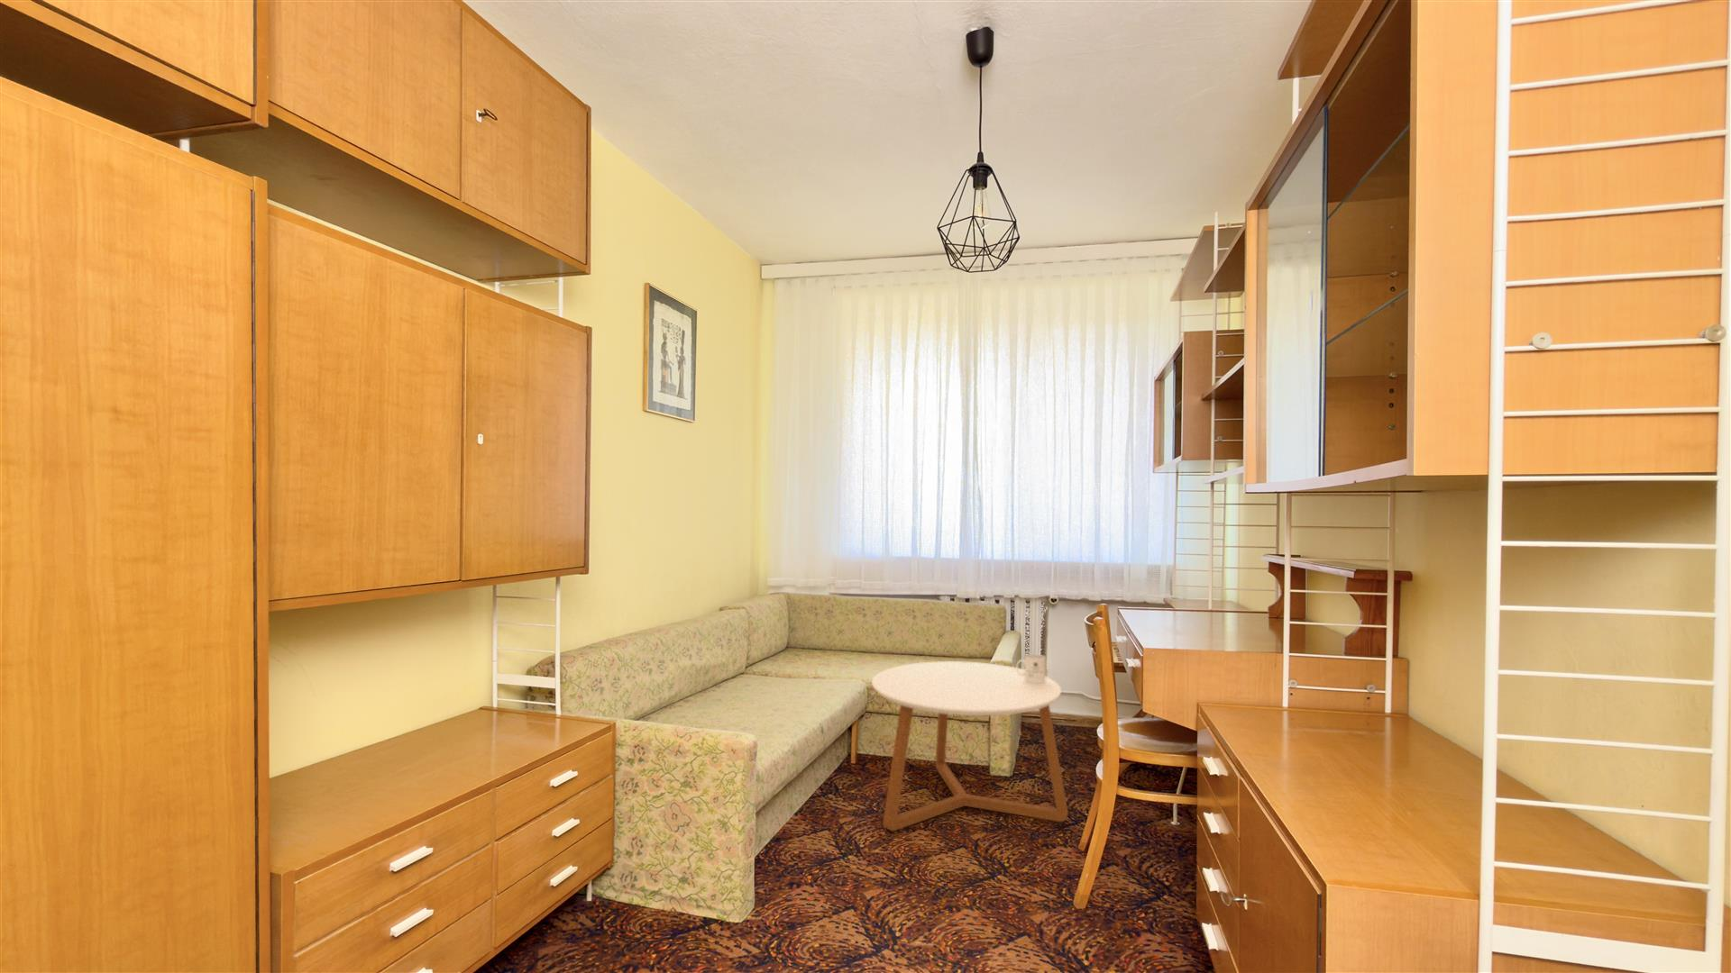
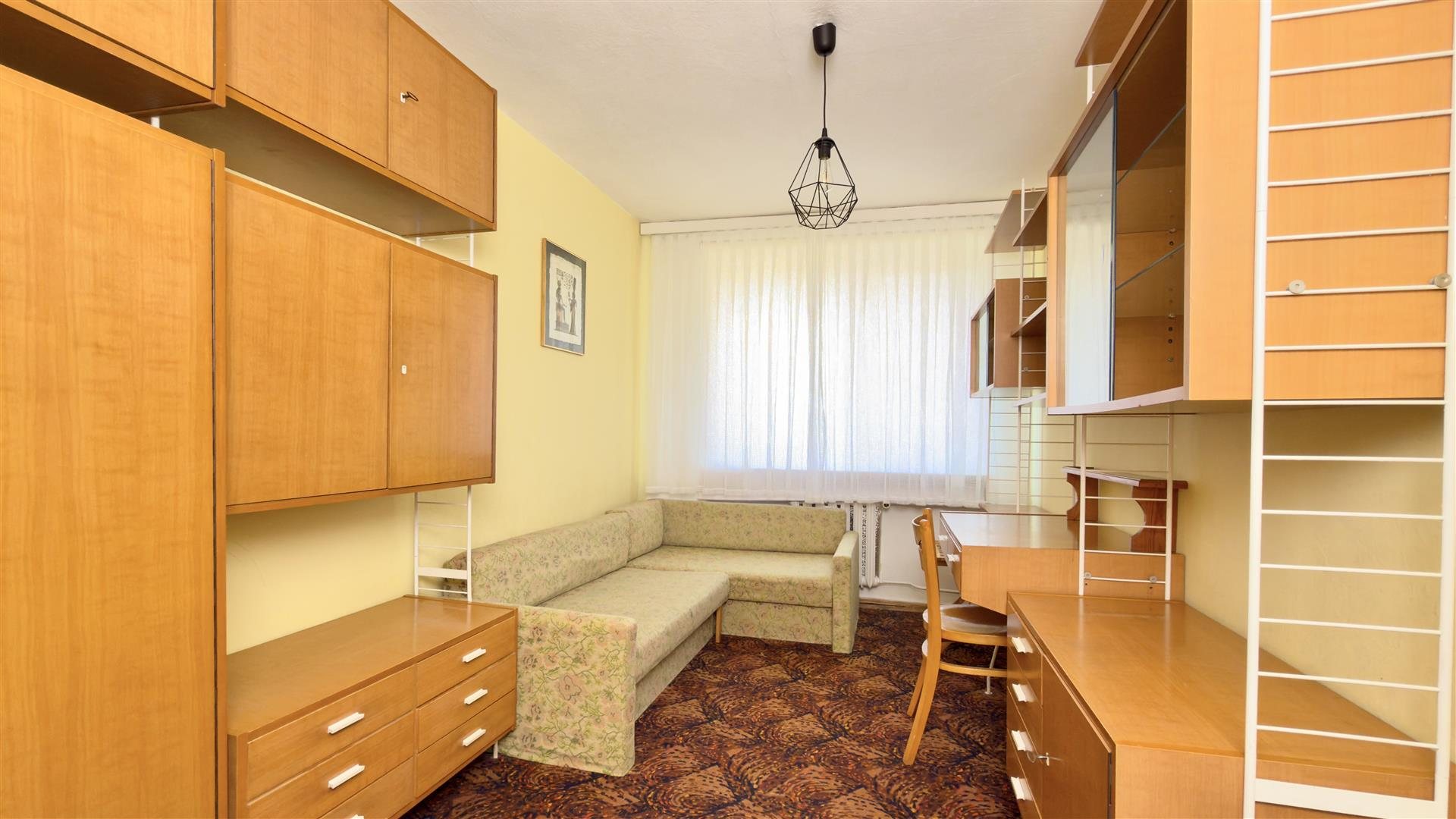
- mug (1031, 668)
- coffee table (945, 743)
